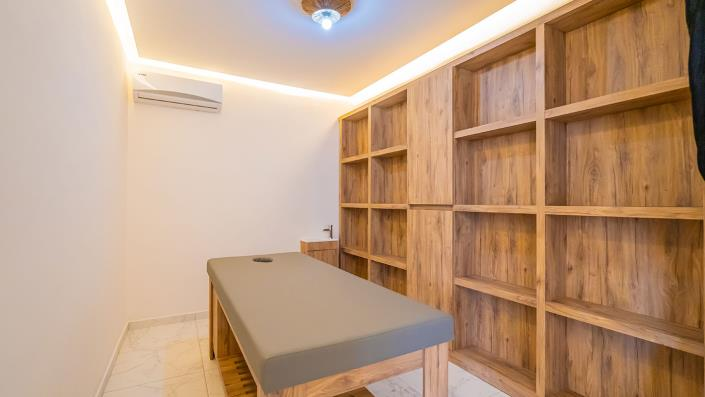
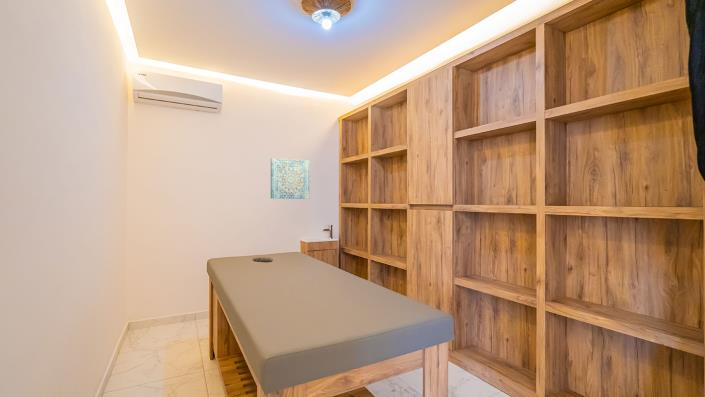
+ wall art (290, 179)
